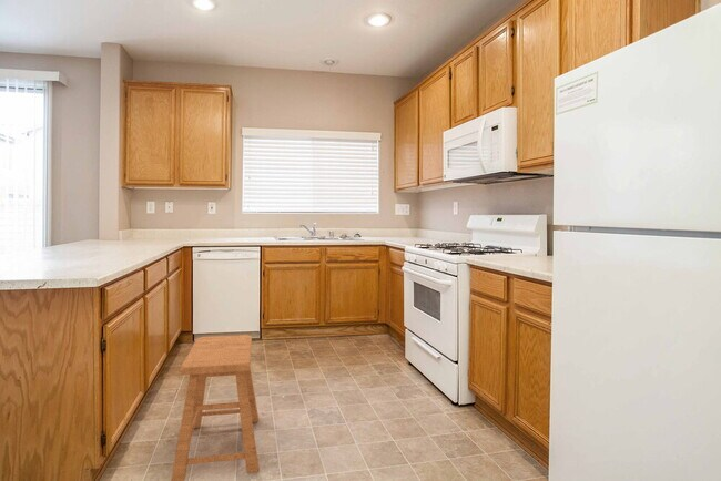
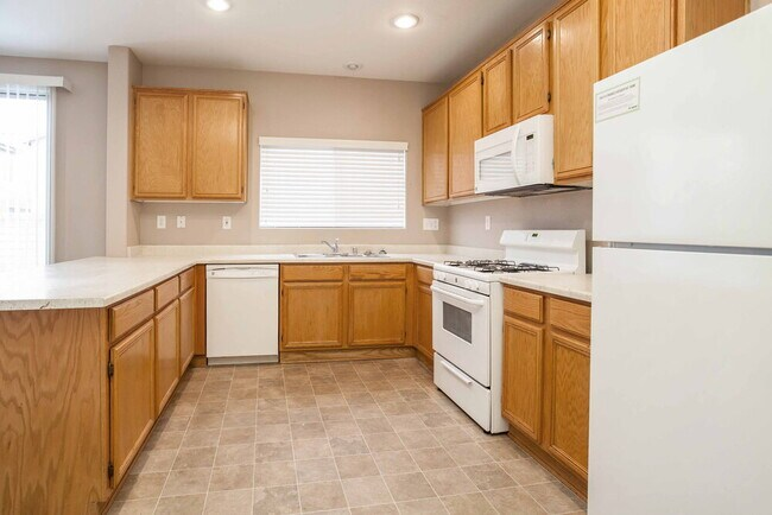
- stool (221, 403)
